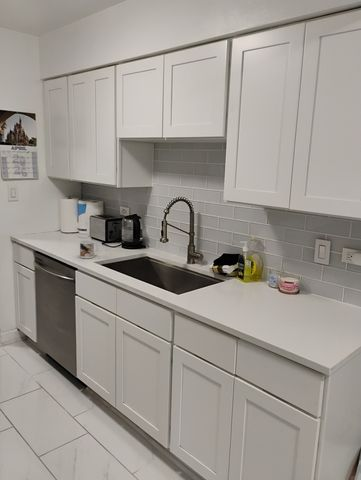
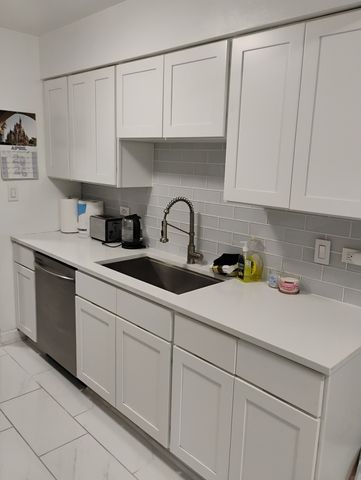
- mug (89, 248)
